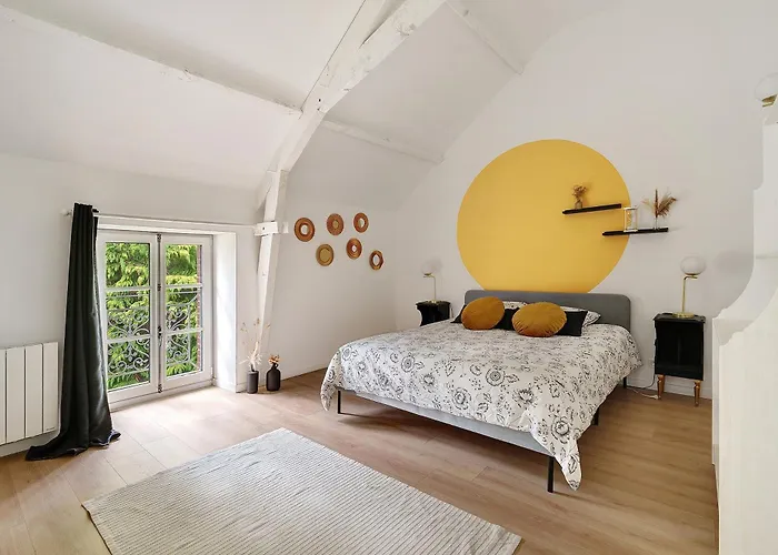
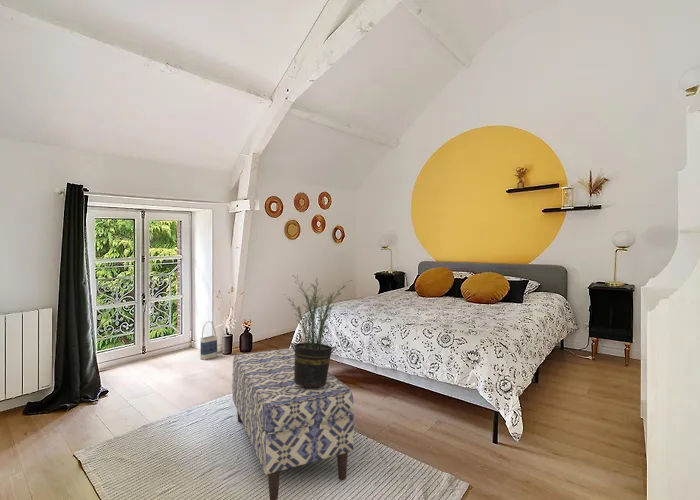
+ potted plant (308, 330)
+ bag (208, 339)
+ bench (284, 407)
